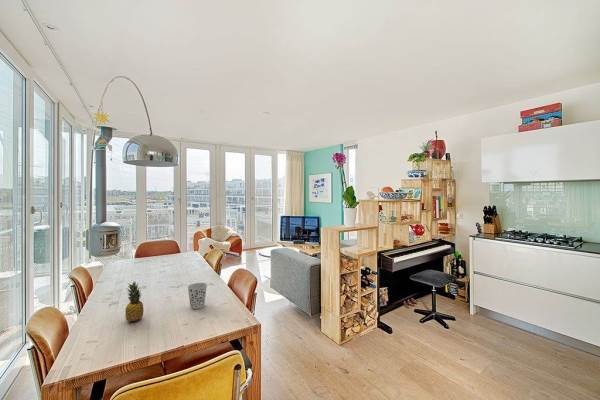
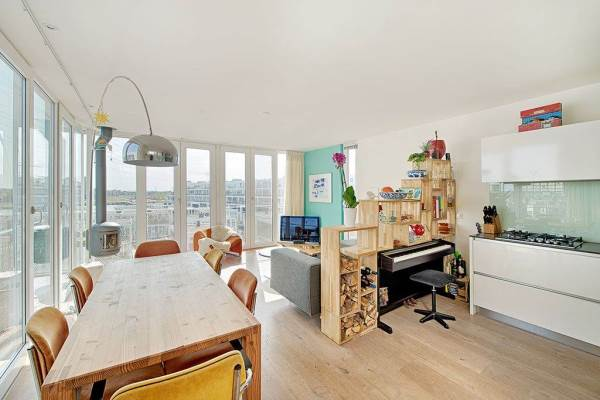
- cup (197, 295)
- fruit (134, 300)
